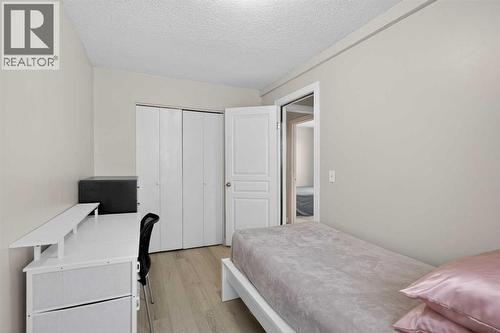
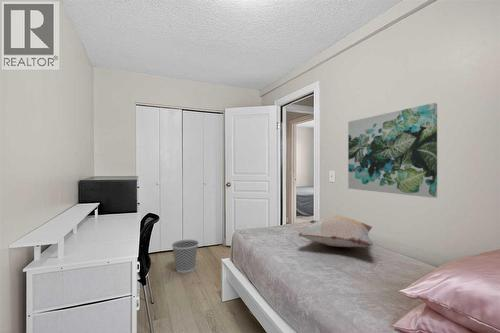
+ decorative pillow (336, 230)
+ wall art (385, 153)
+ wastebasket (185, 256)
